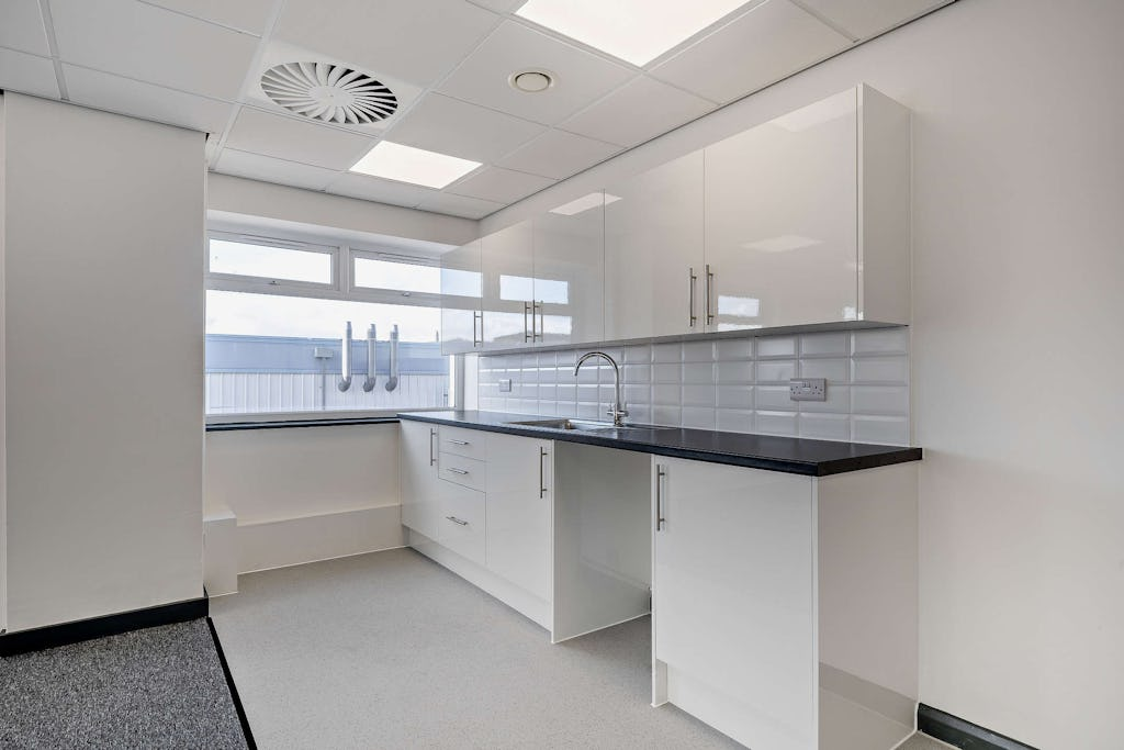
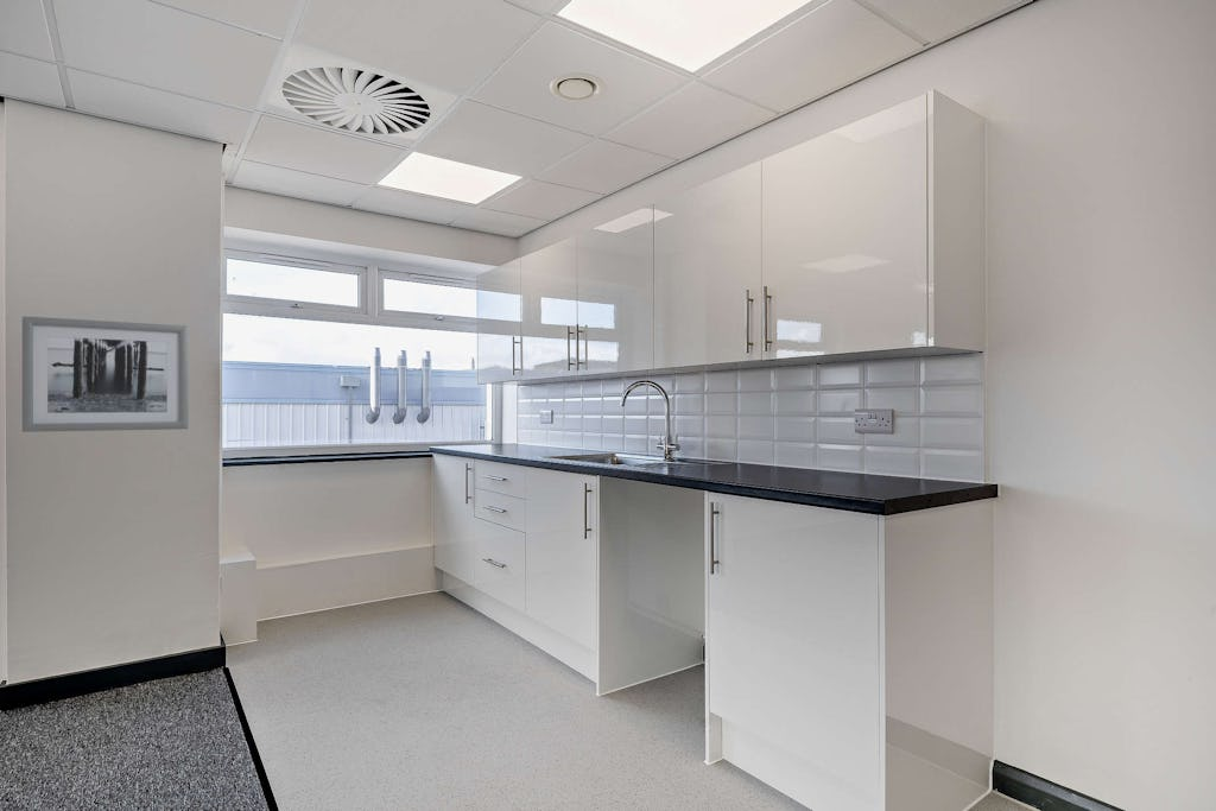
+ wall art (109, 375)
